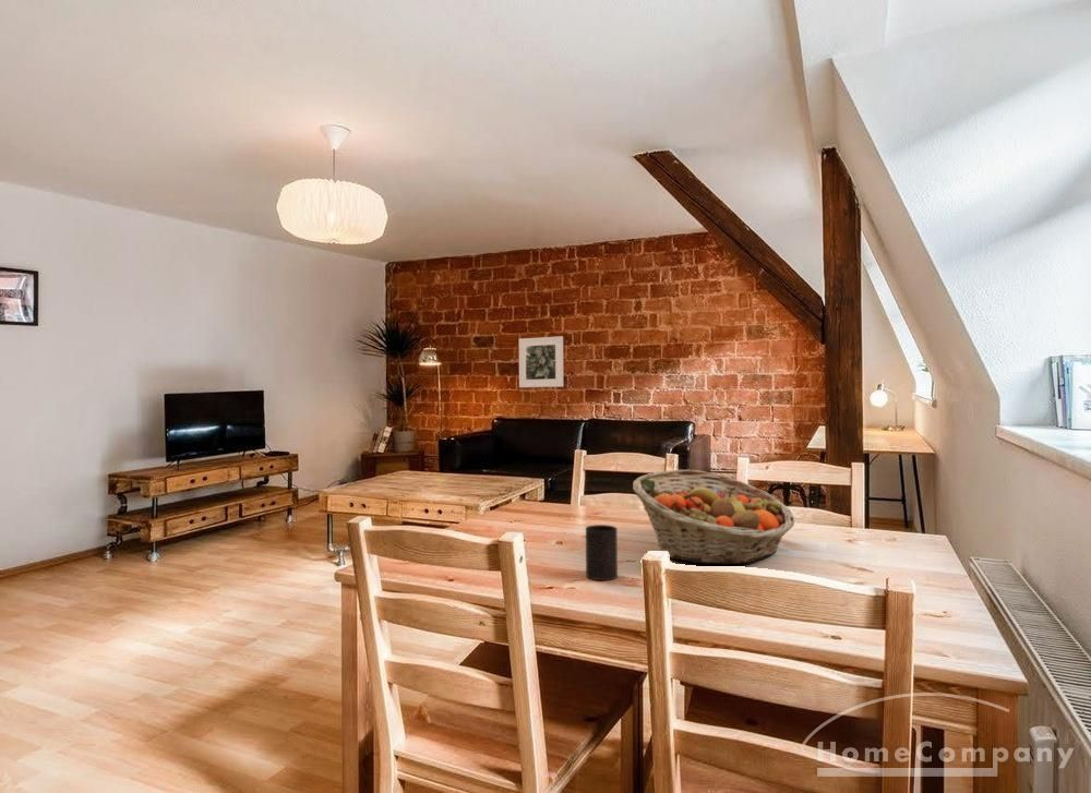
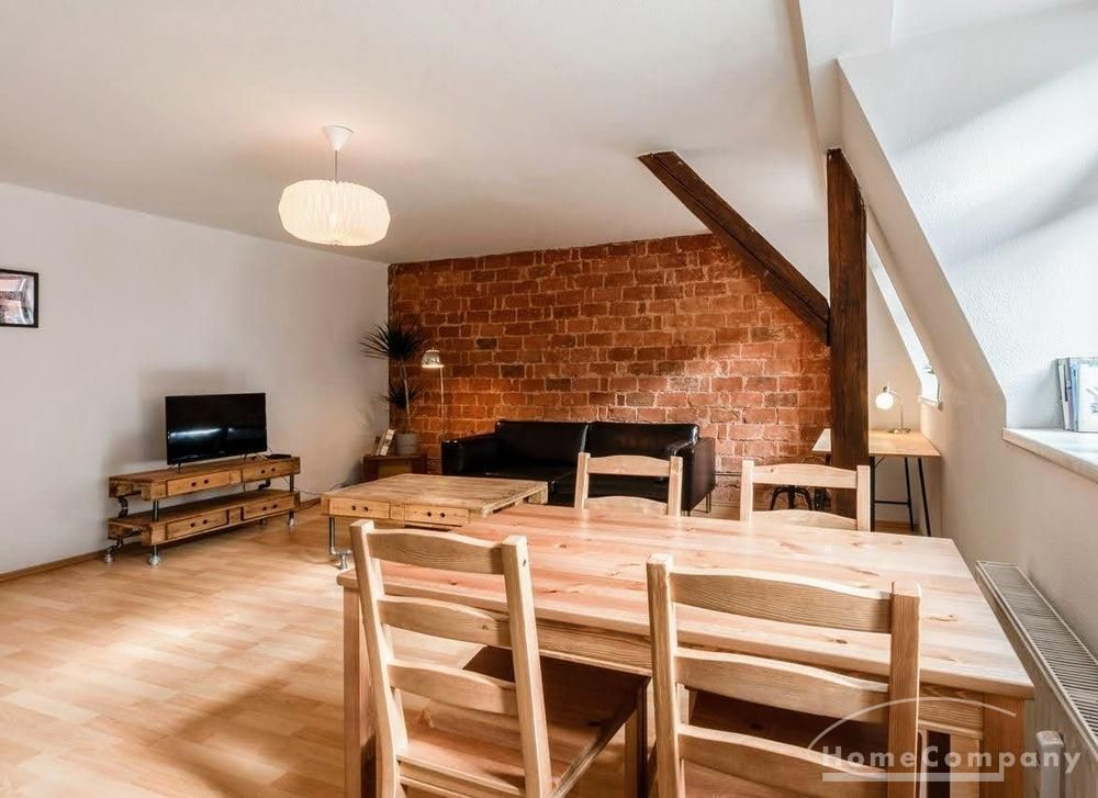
- cup (601, 552)
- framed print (540, 362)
- fruit basket (712, 513)
